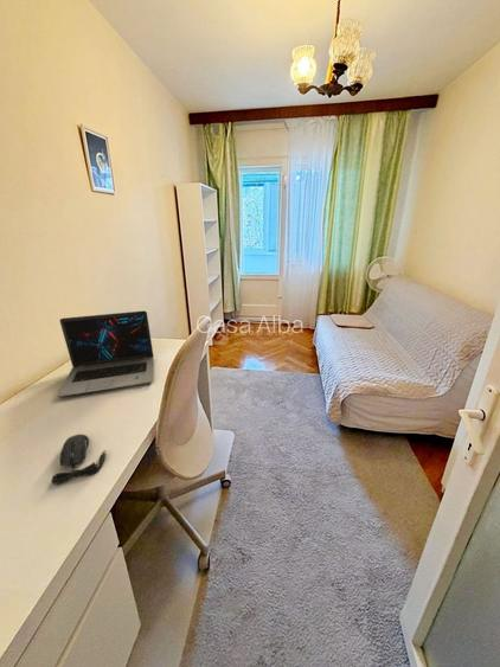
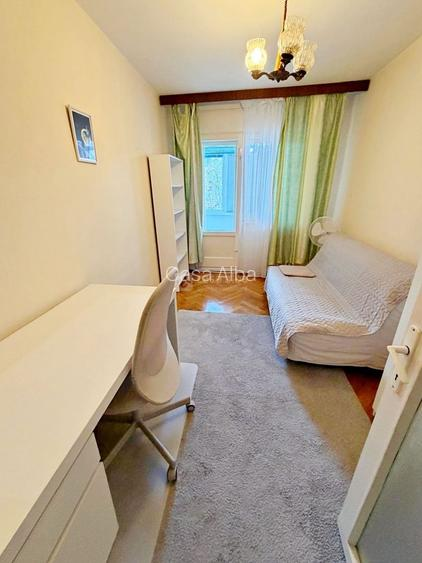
- computer mouse (83, 450)
- laptop (105, 351)
